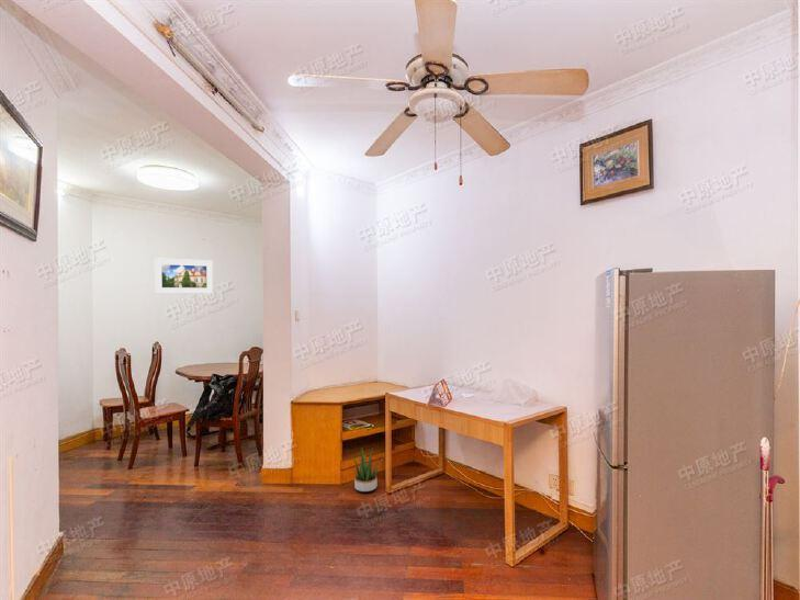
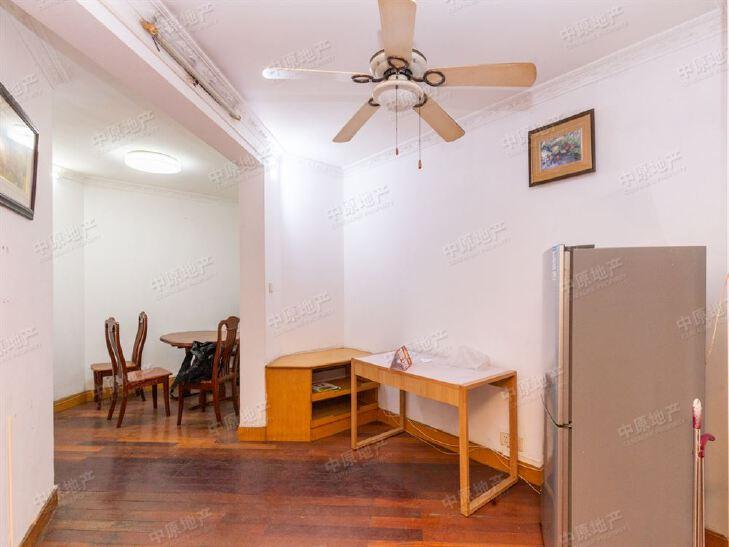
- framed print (184, 276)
- potted plant (365, 469)
